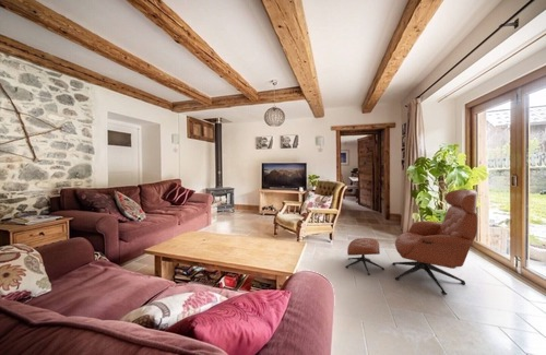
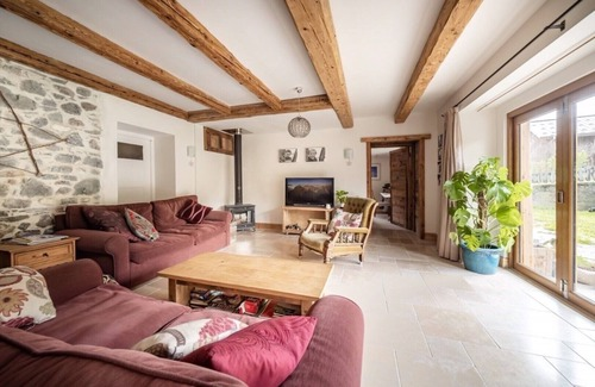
- lounge chair (404, 233)
